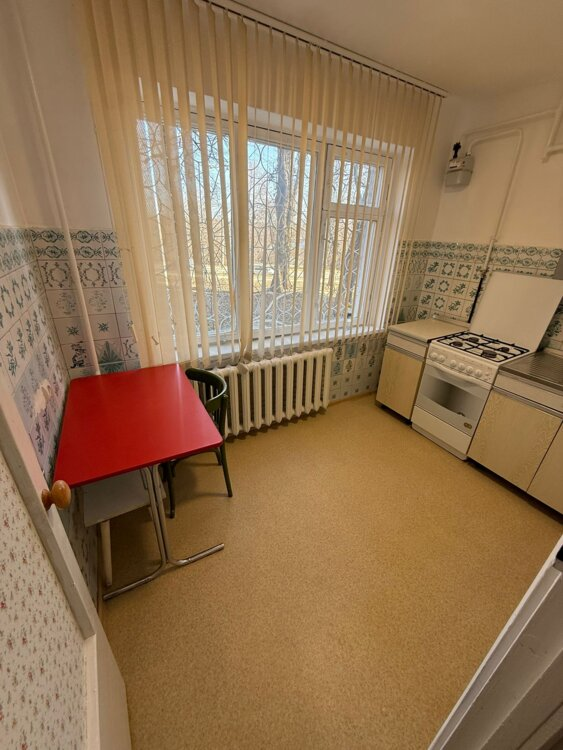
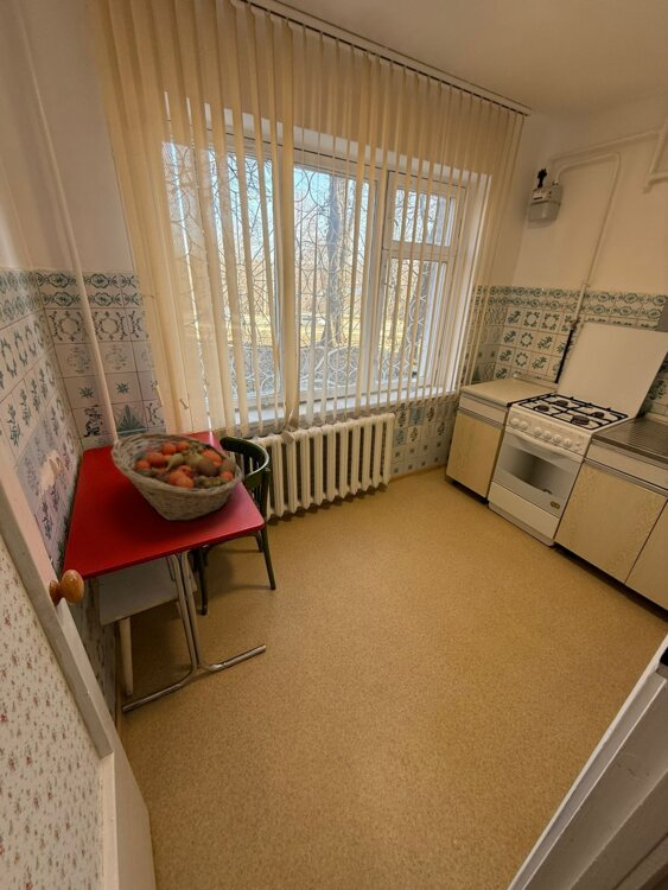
+ fruit basket (180, 469)
